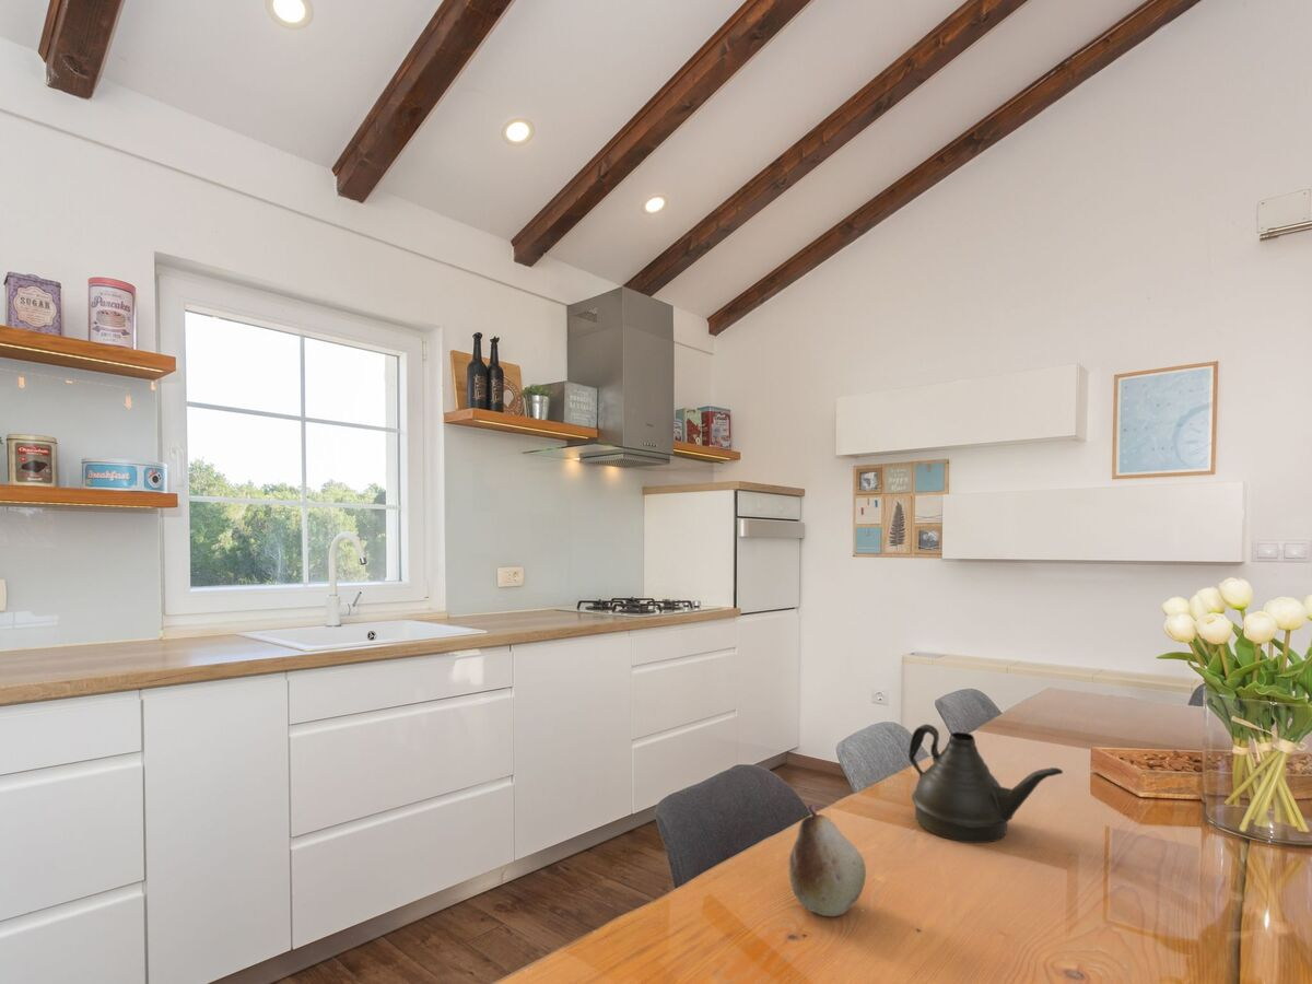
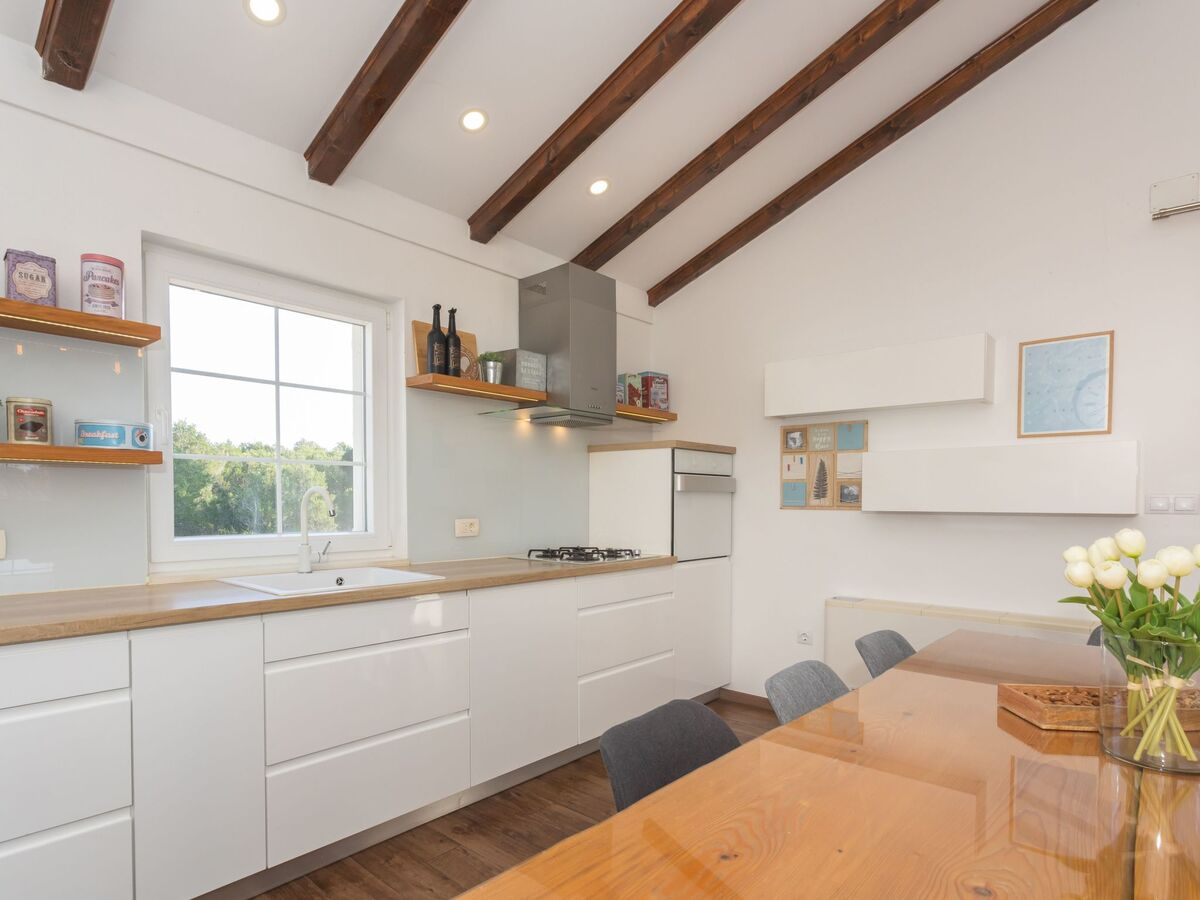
- teapot (979, 785)
- fruit (828, 858)
